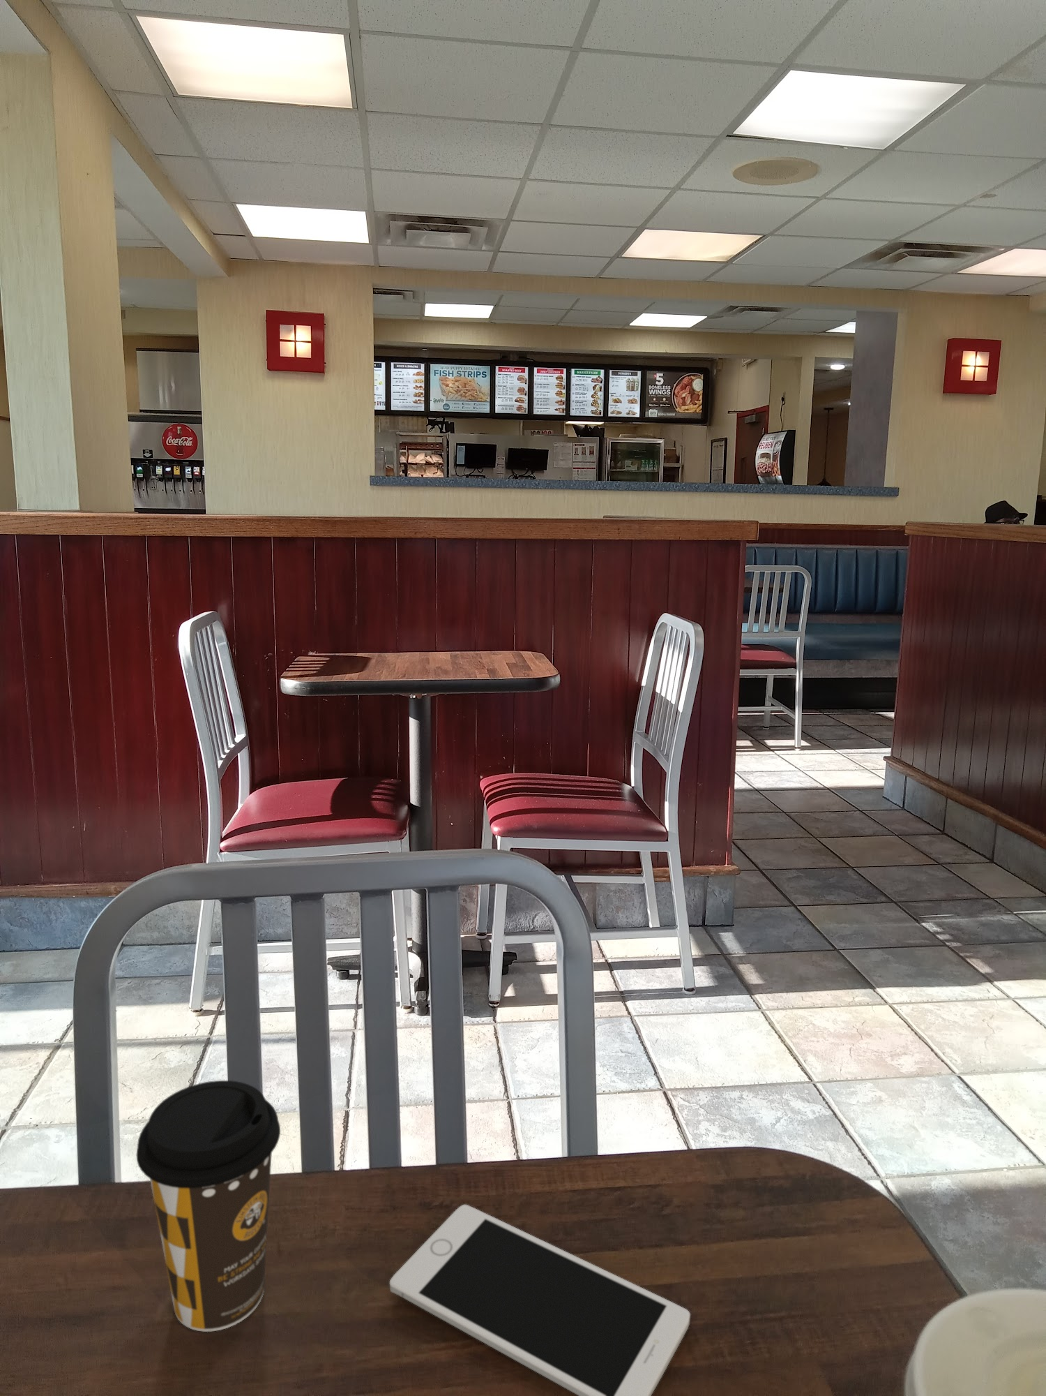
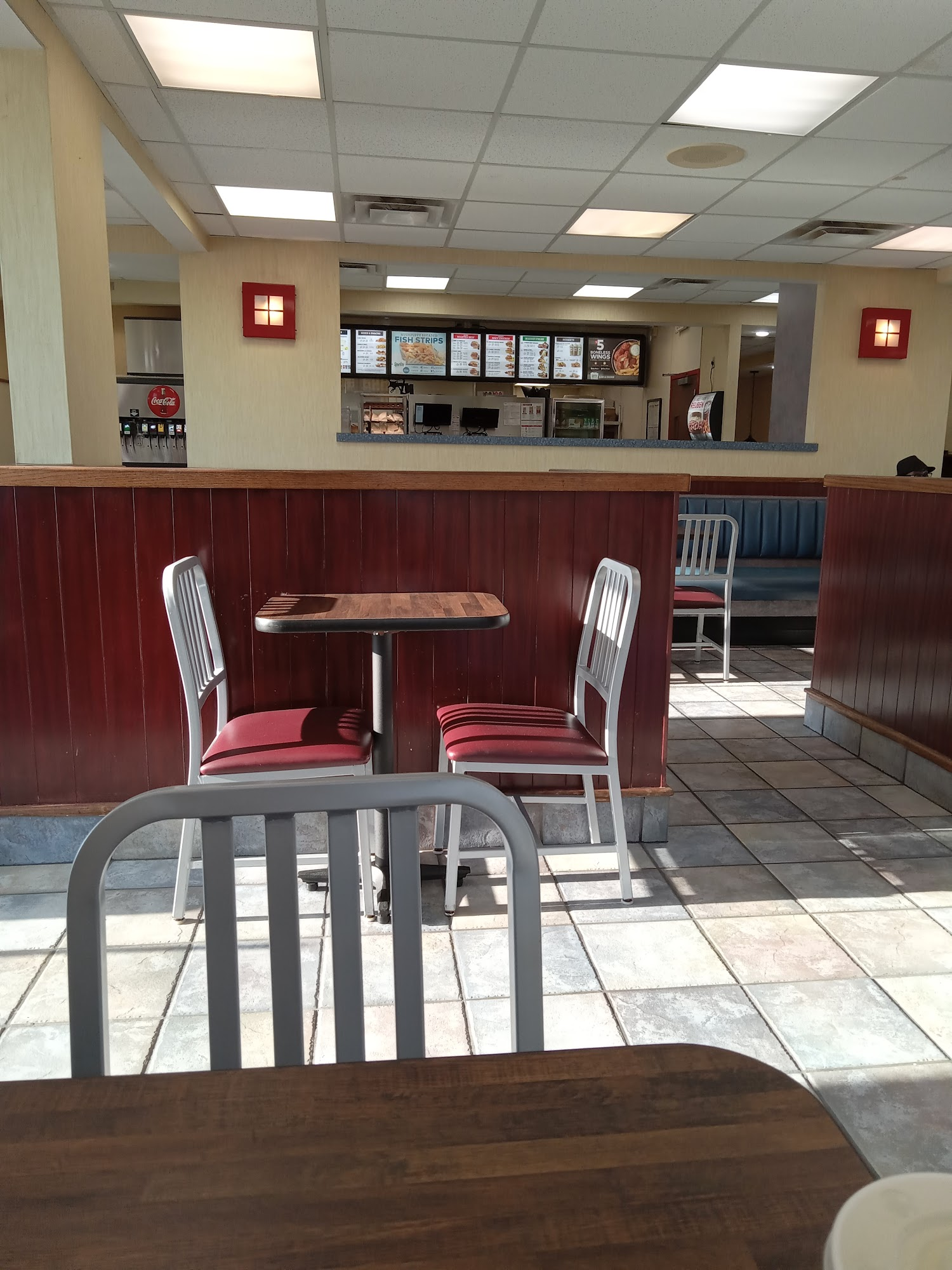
- cell phone (537, 1300)
- coffee cup (213, 1206)
